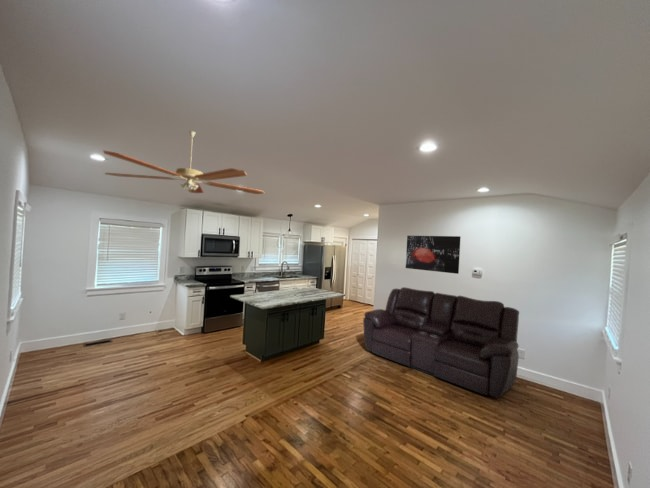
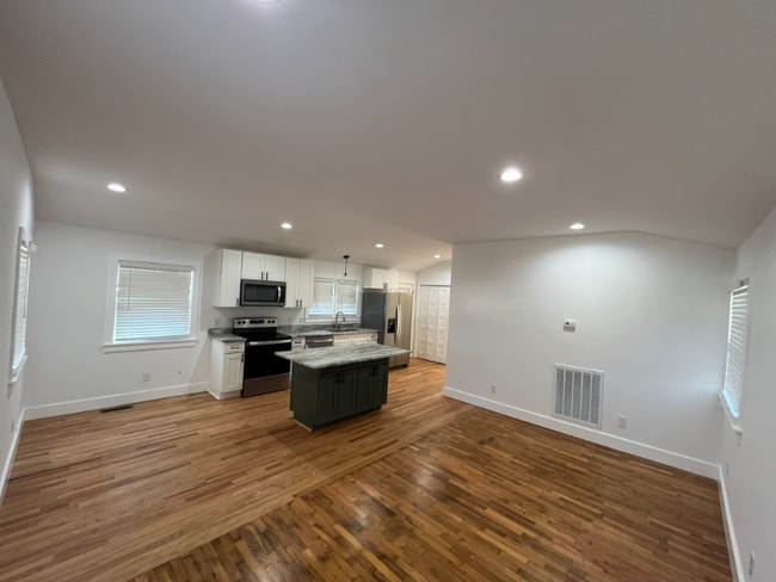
- ceiling fan (190, 162)
- sofa (435, 329)
- wall art (431, 253)
